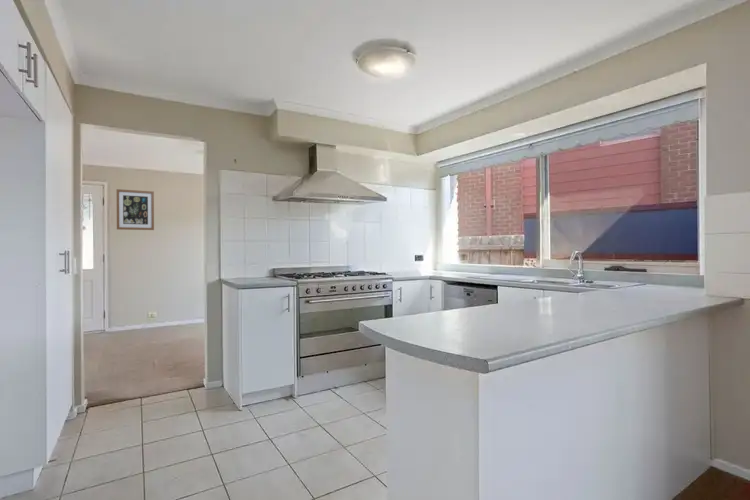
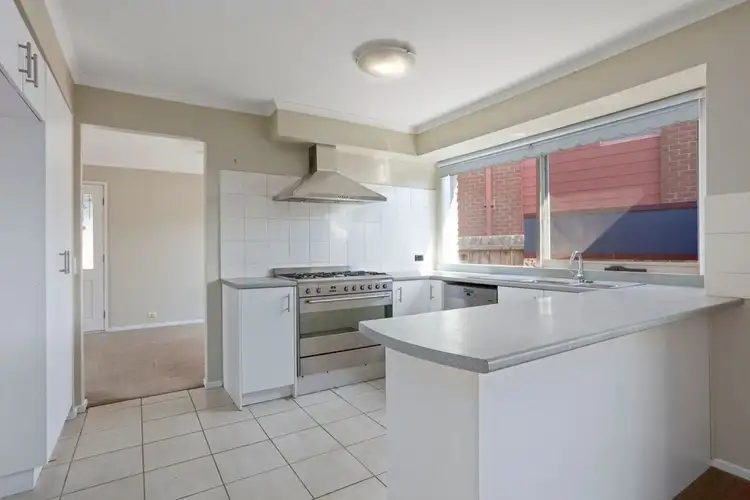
- wall art (135, 210)
